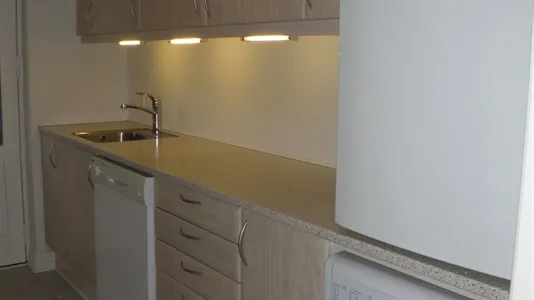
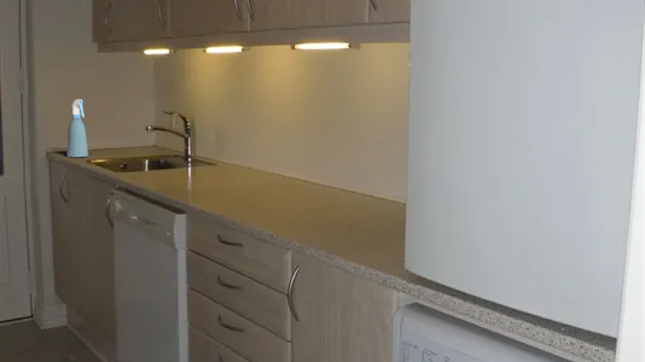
+ spray bottle (77, 127)
